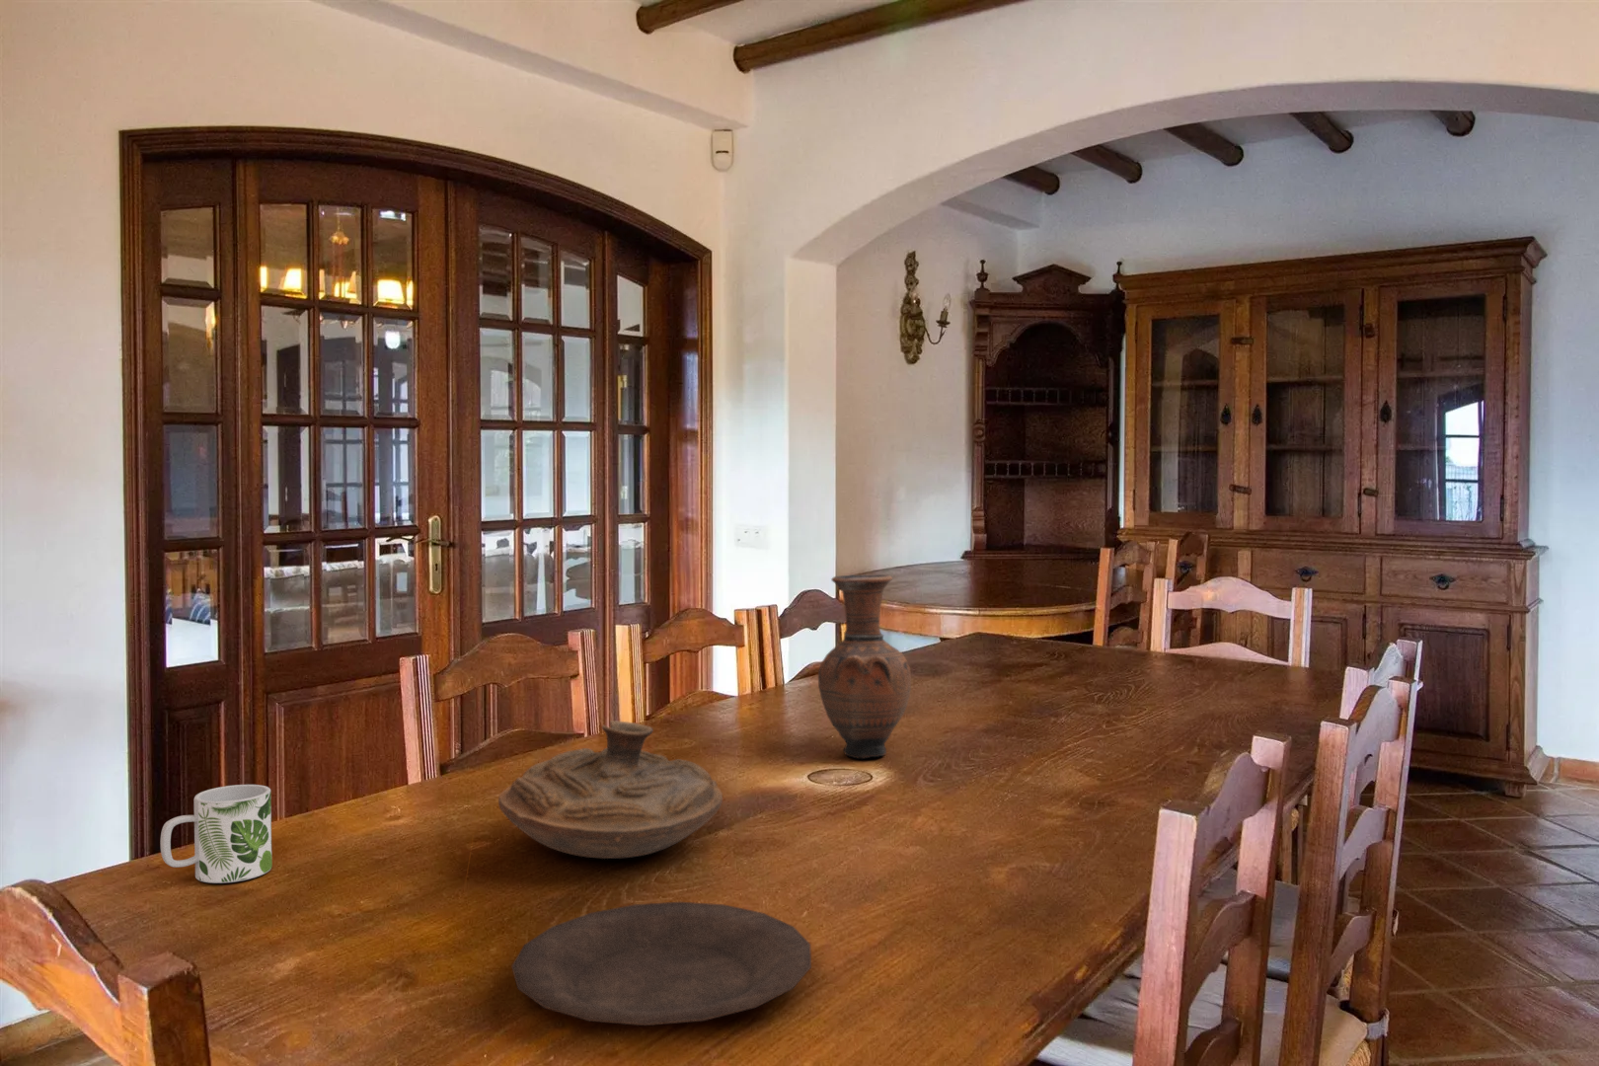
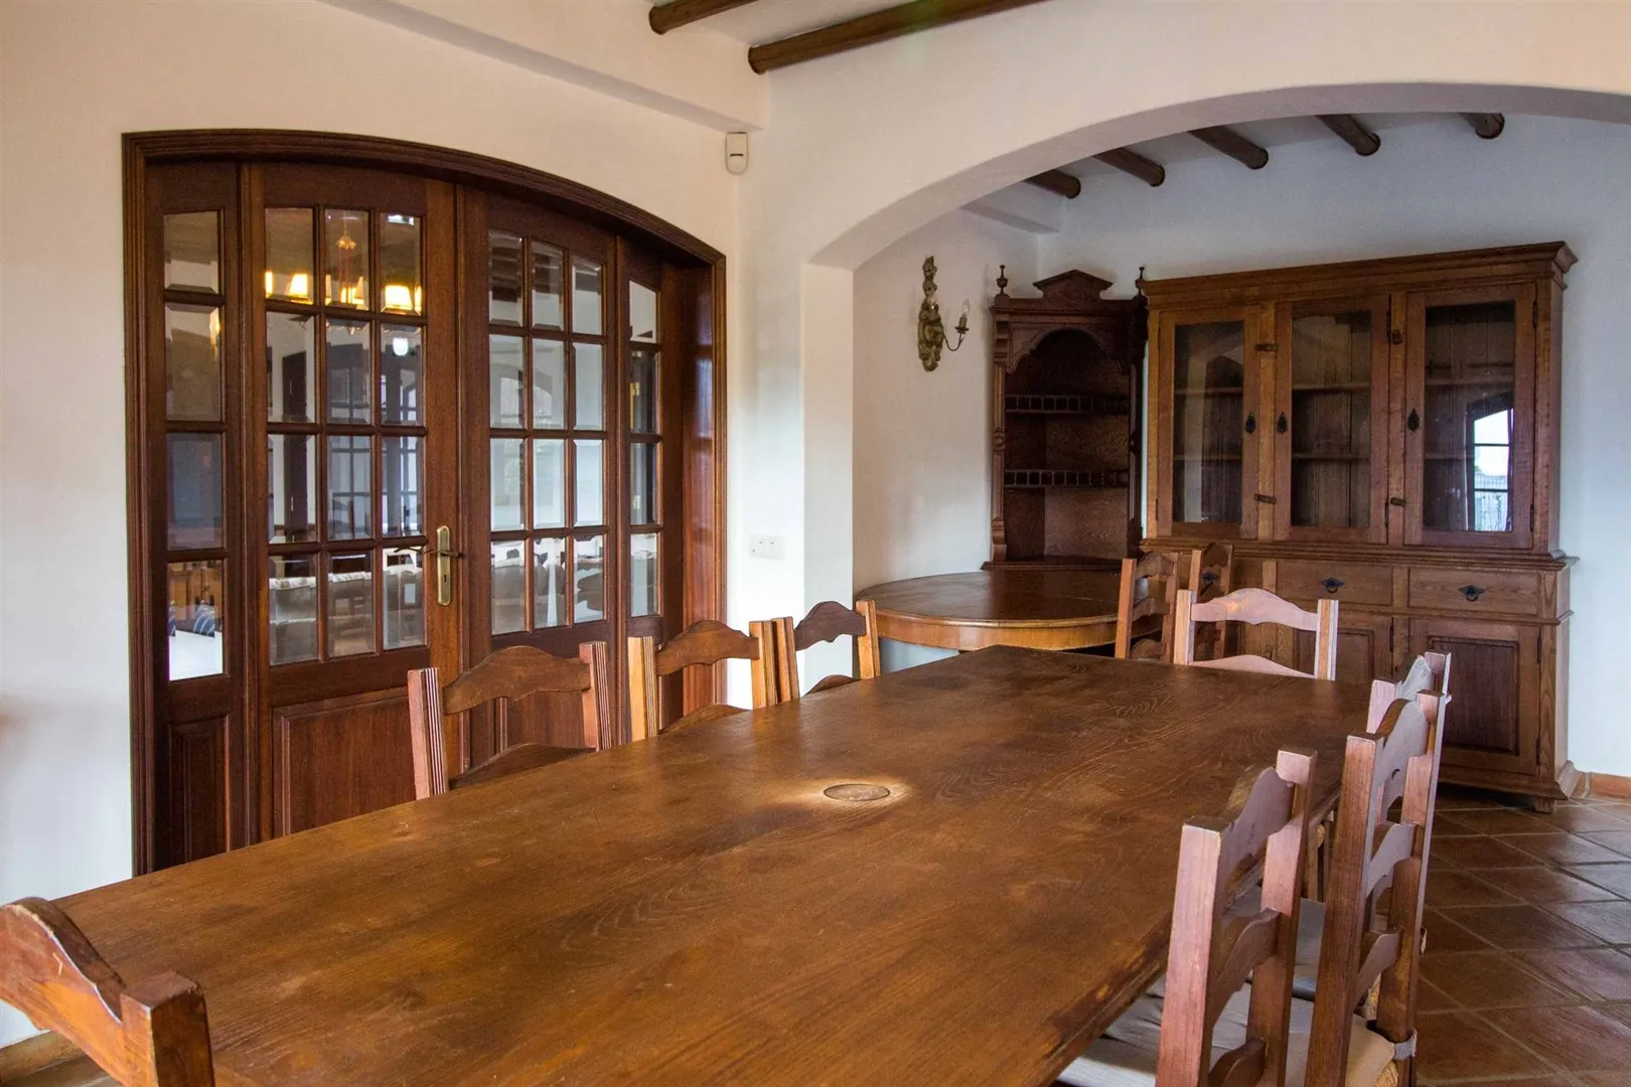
- mug (217, 835)
- decorative bowl (612, 785)
- plate (664, 967)
- vase (864, 664)
